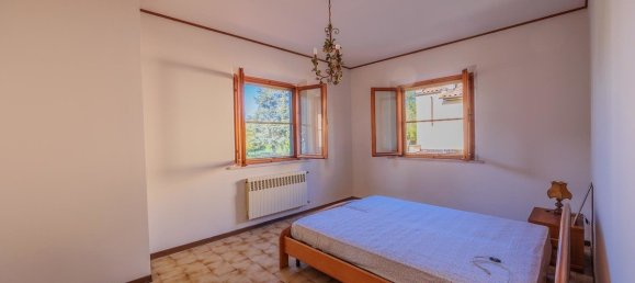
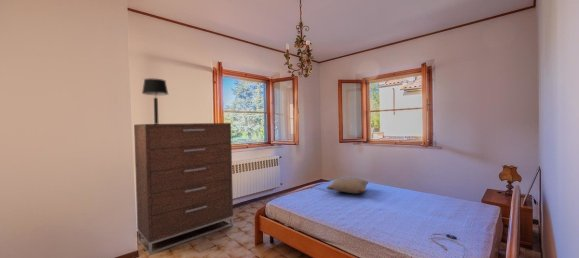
+ dresser (187, 178)
+ table lamp (155, 102)
+ pillow (348, 185)
